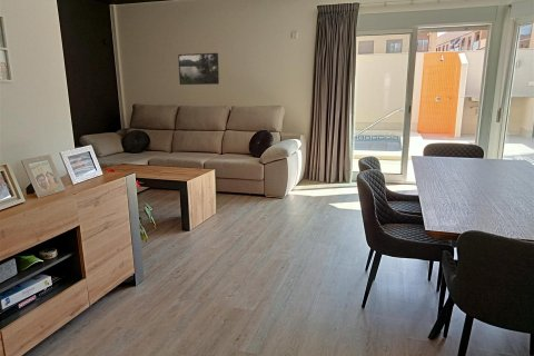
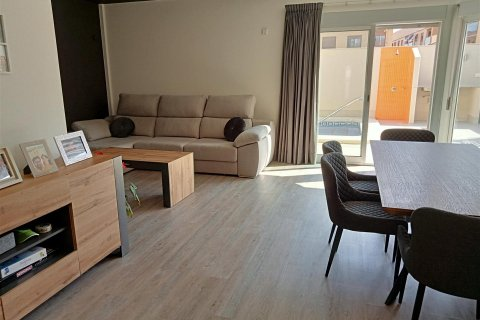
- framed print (198, 69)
